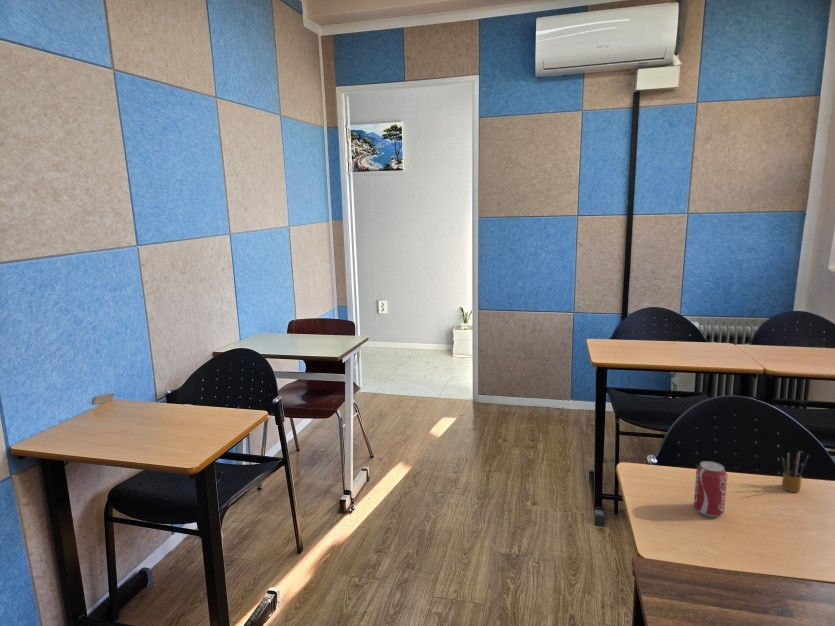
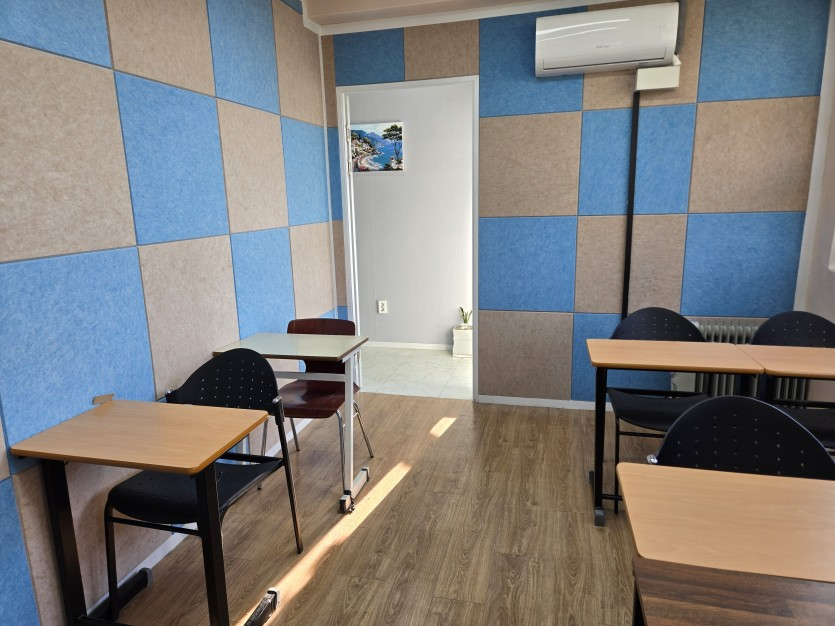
- pencil box (793, 471)
- beverage can (710, 488)
